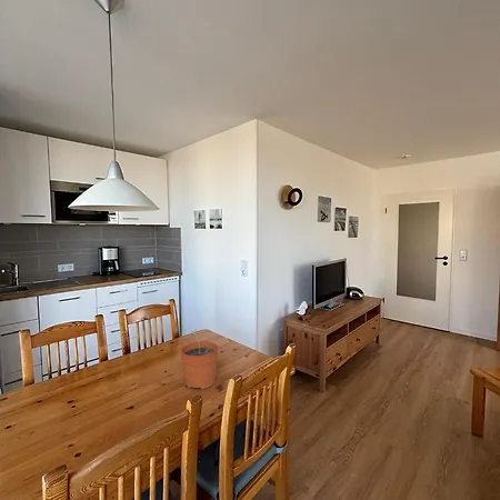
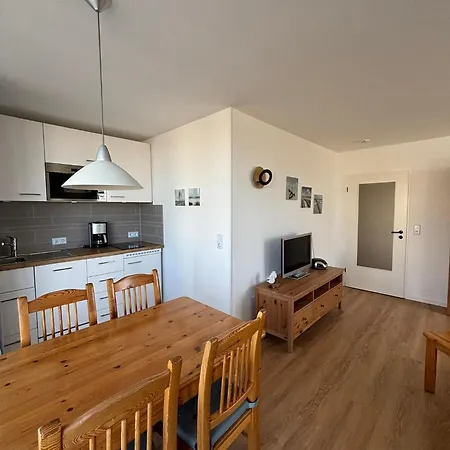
- plant pot (199, 356)
